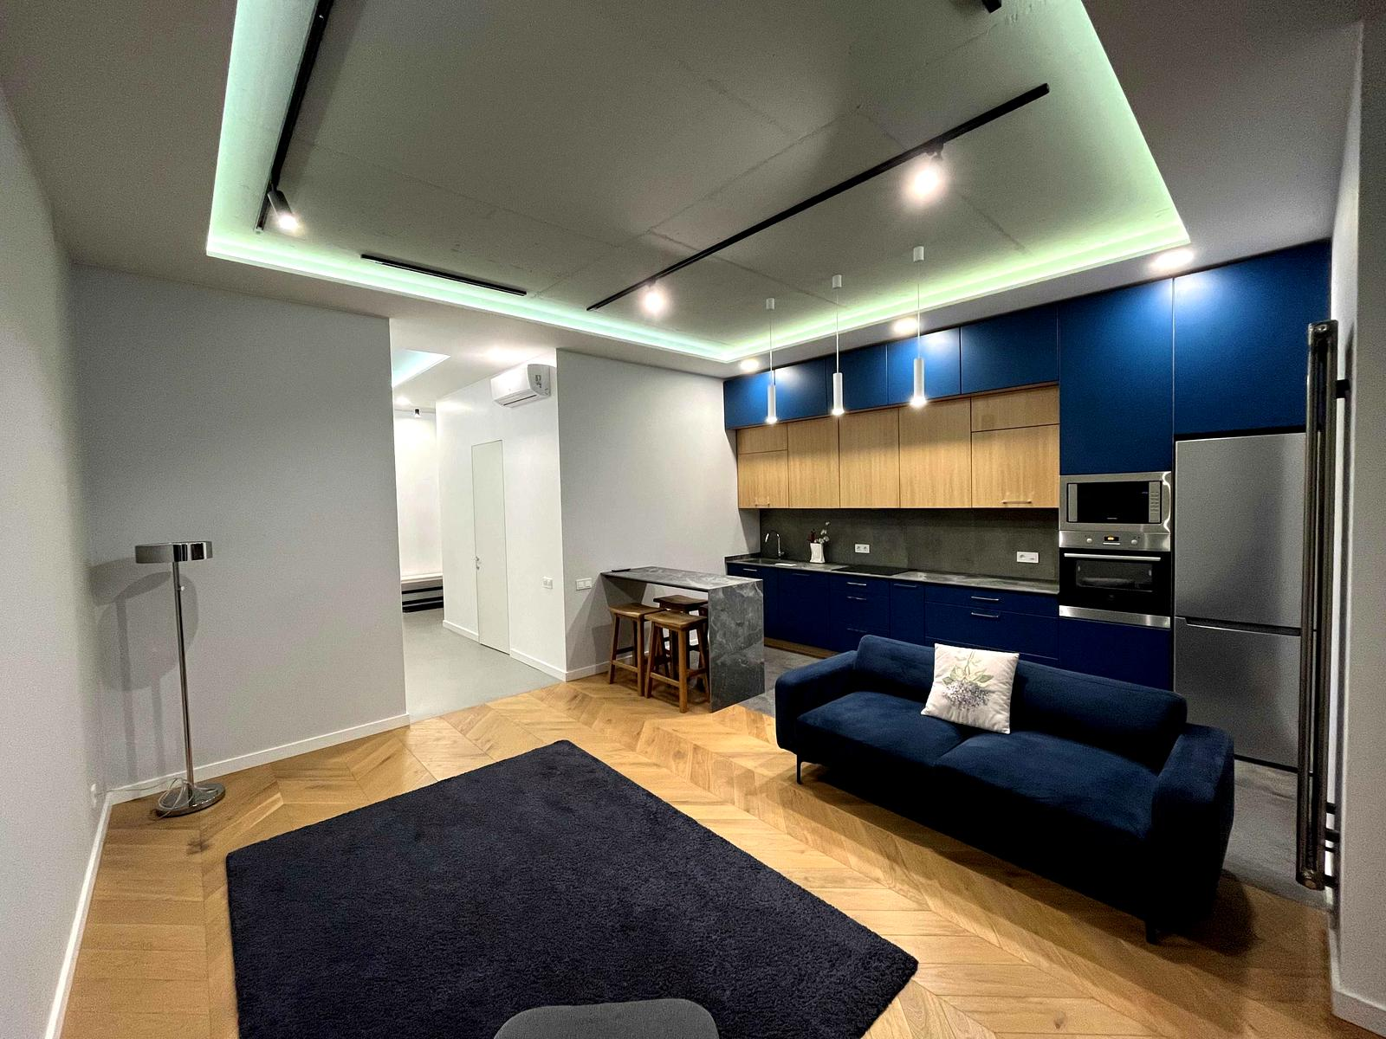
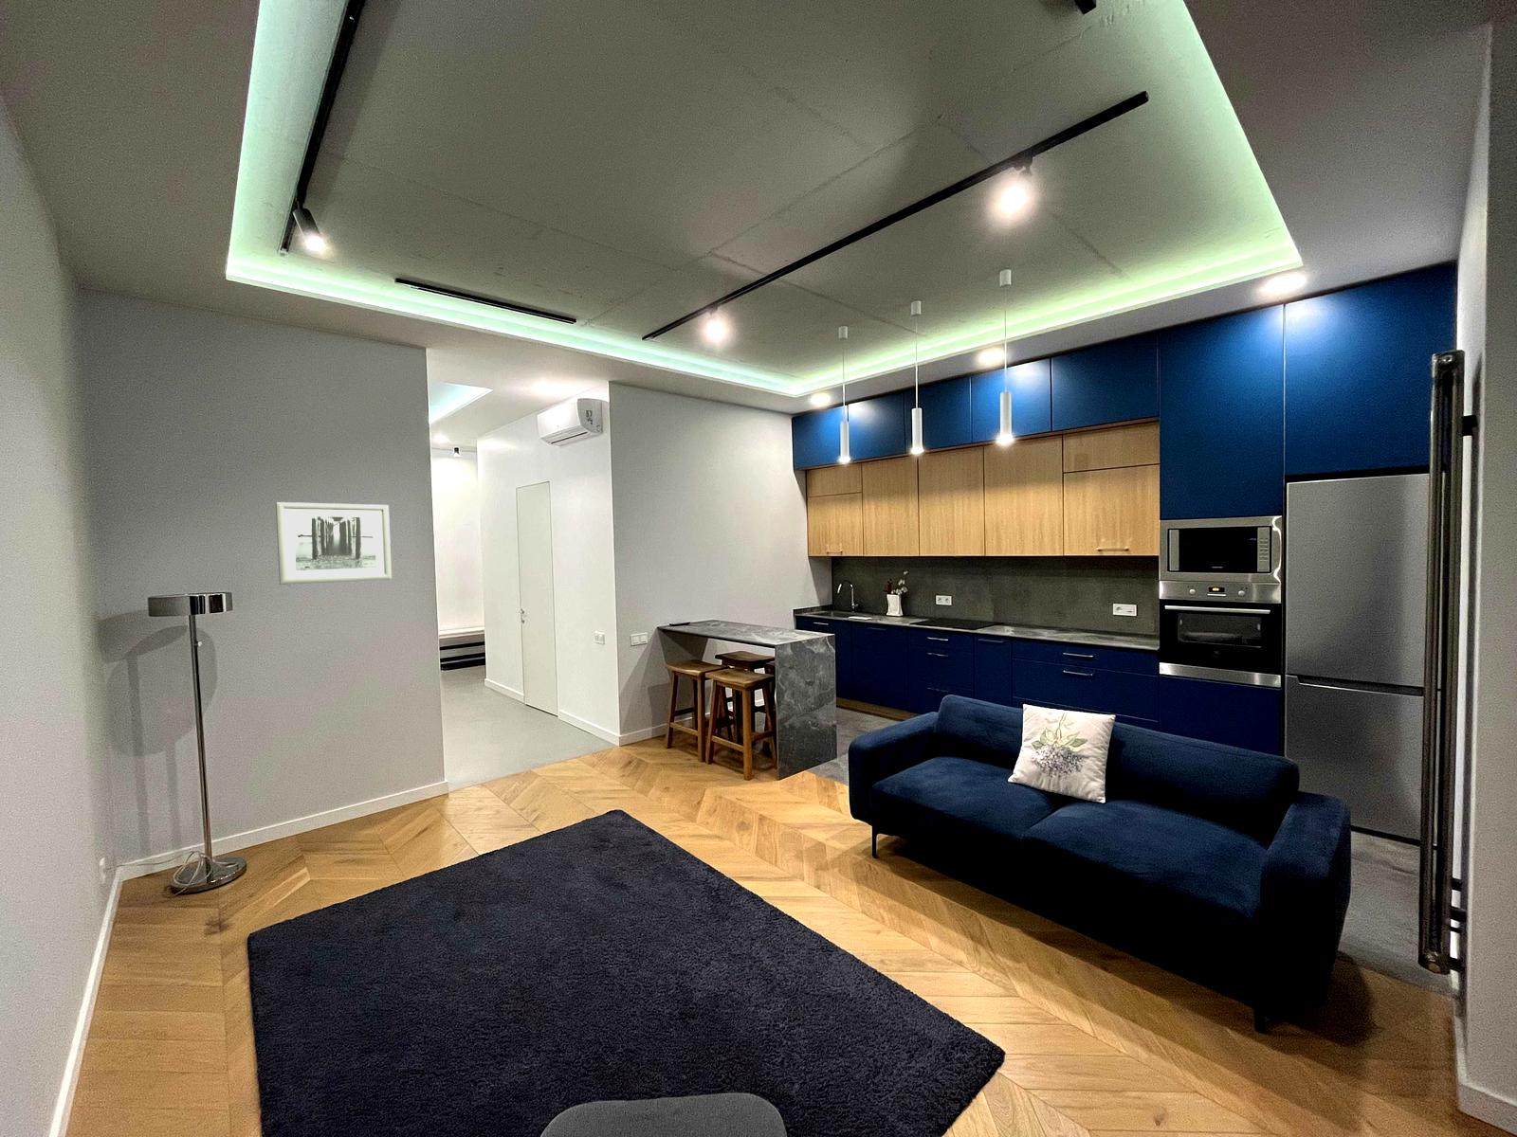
+ wall art (337, 542)
